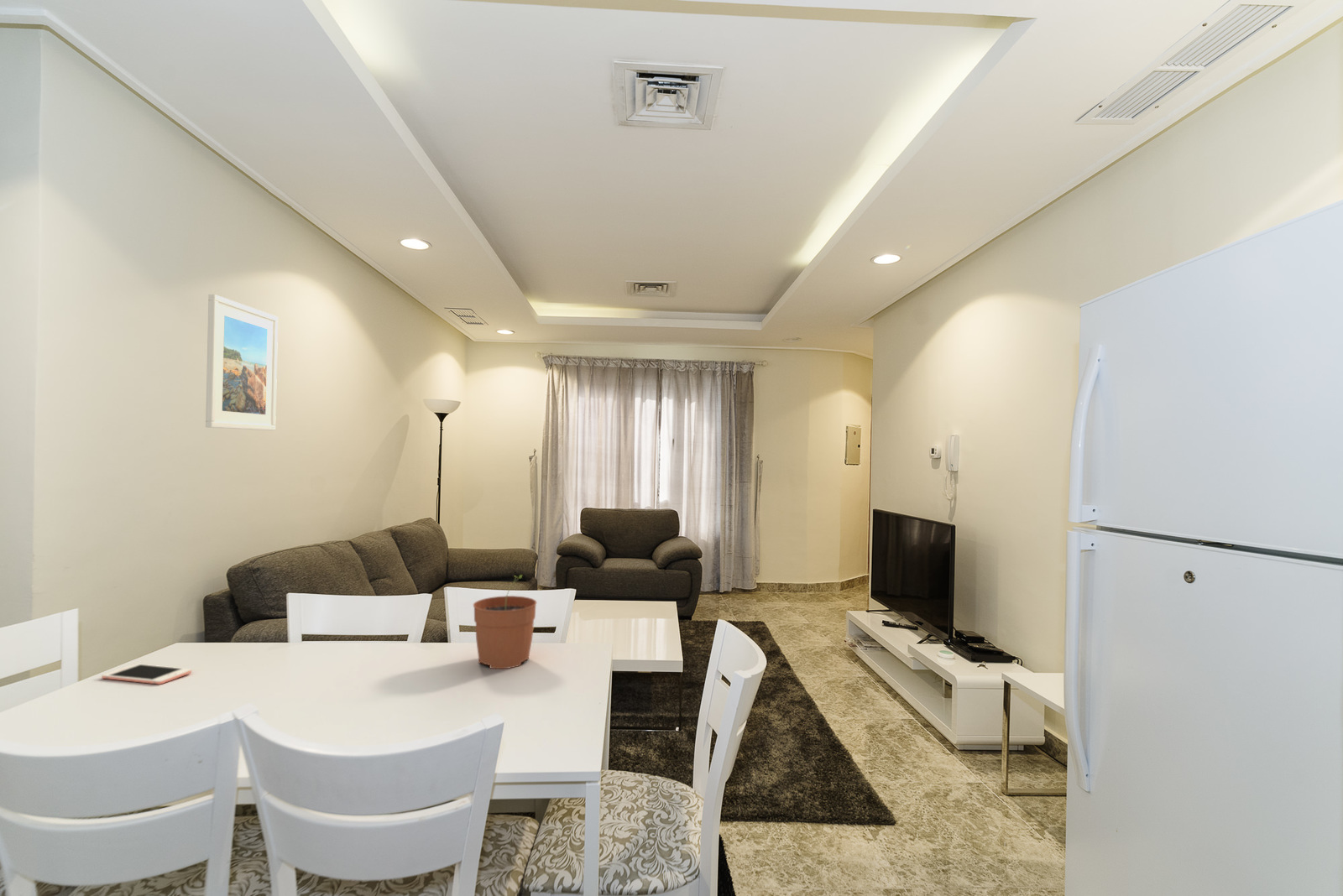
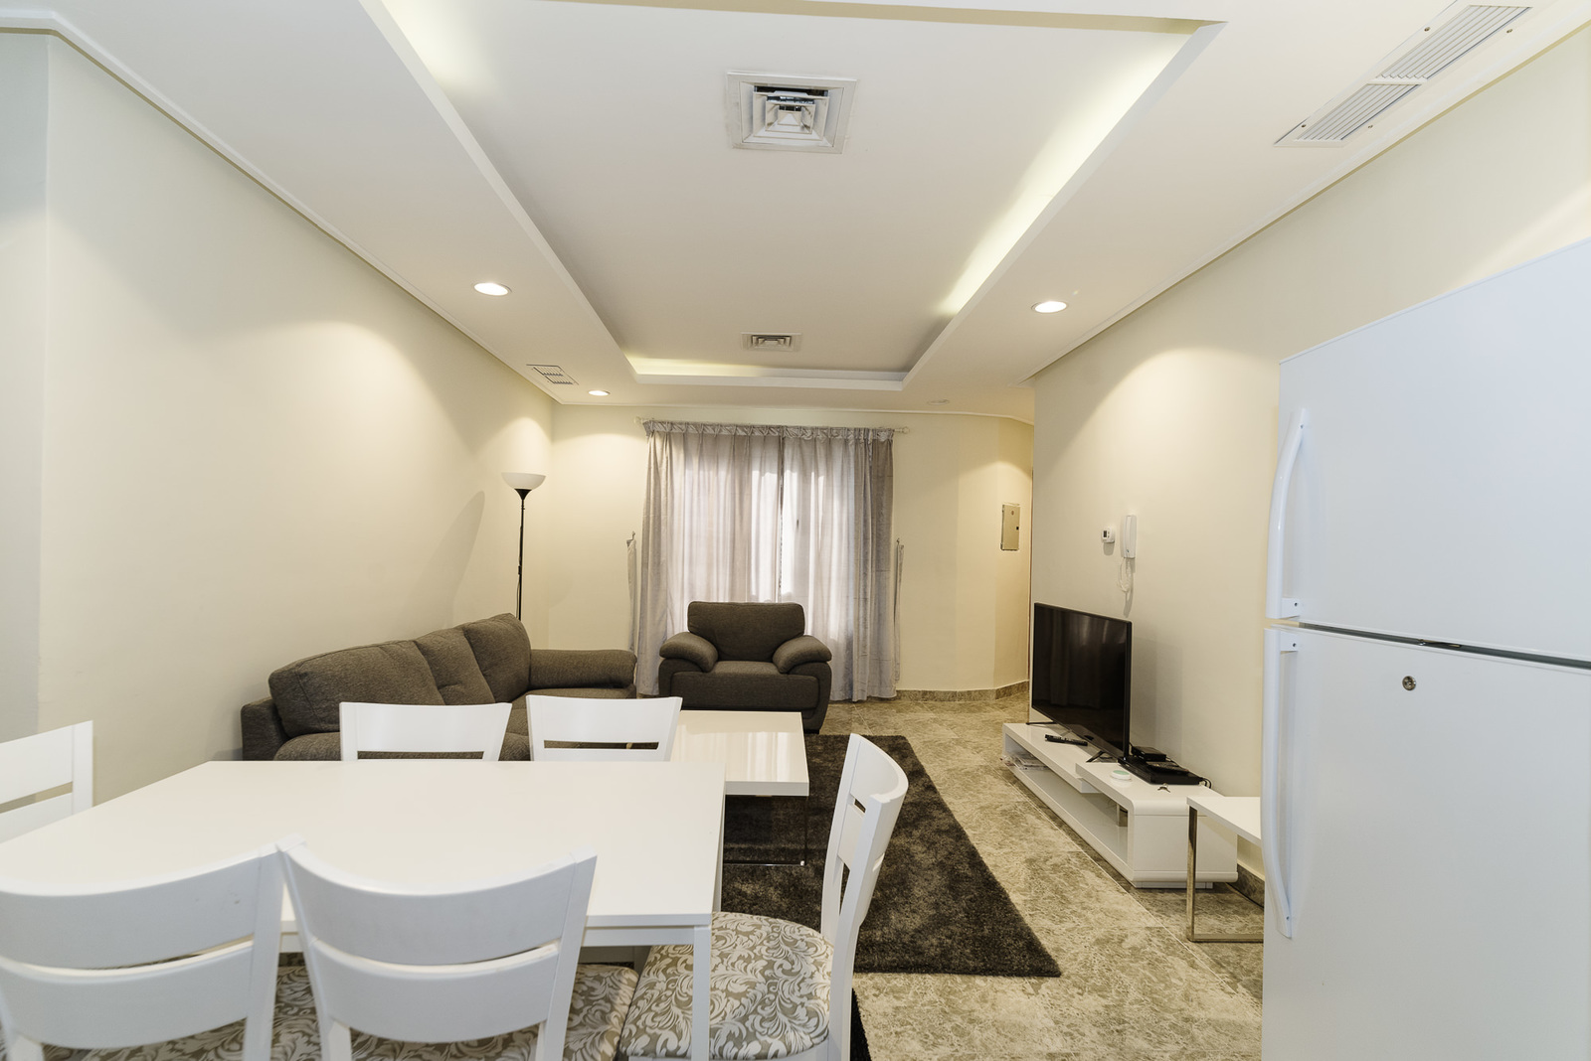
- cell phone (147, 674)
- plant pot (504, 617)
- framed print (244, 367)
